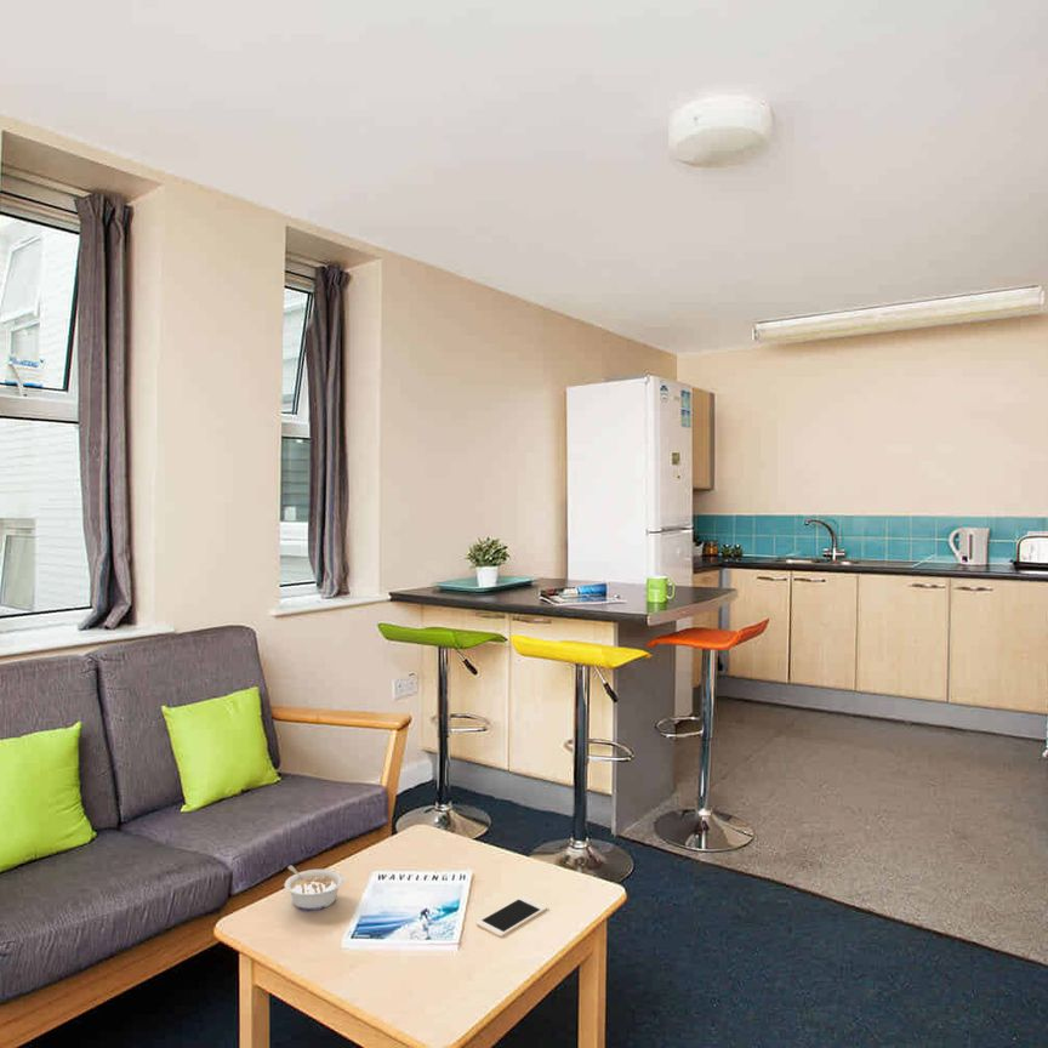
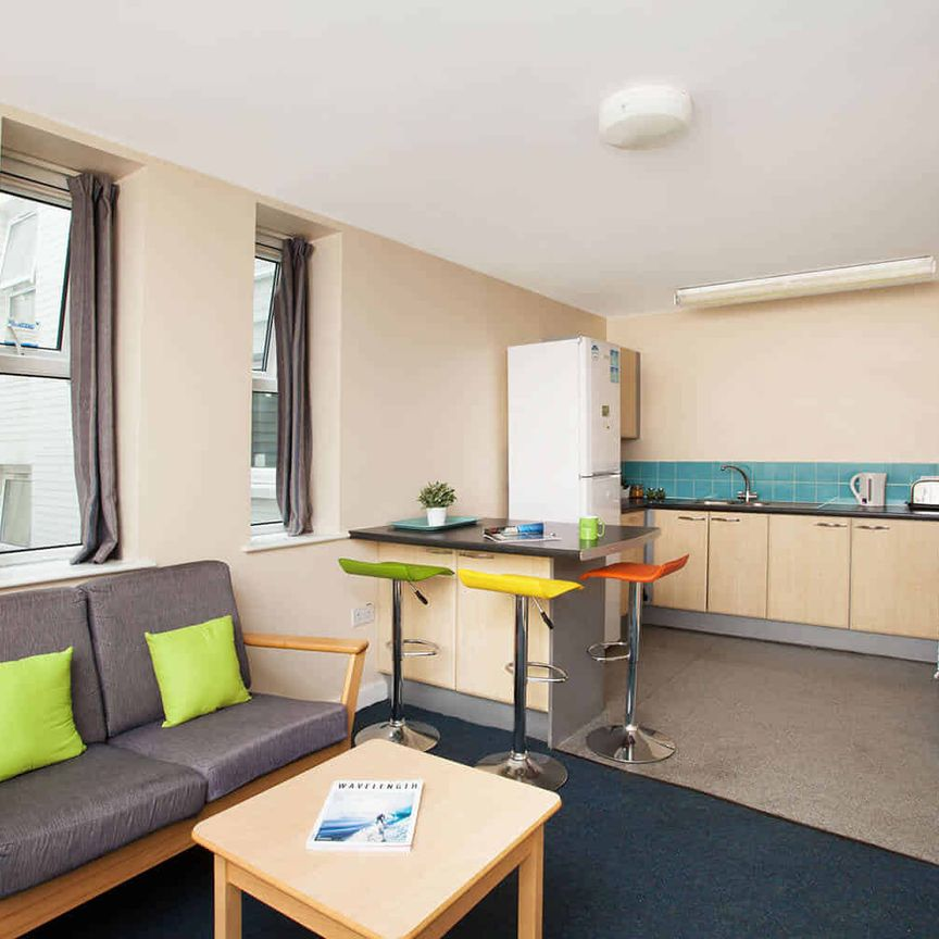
- cell phone (512, 915)
- legume (312, 889)
